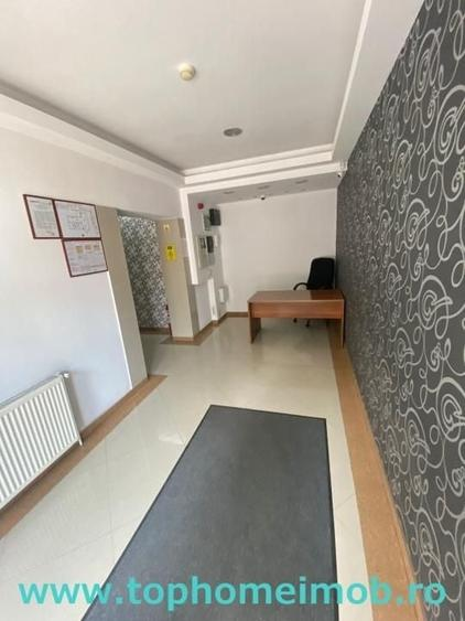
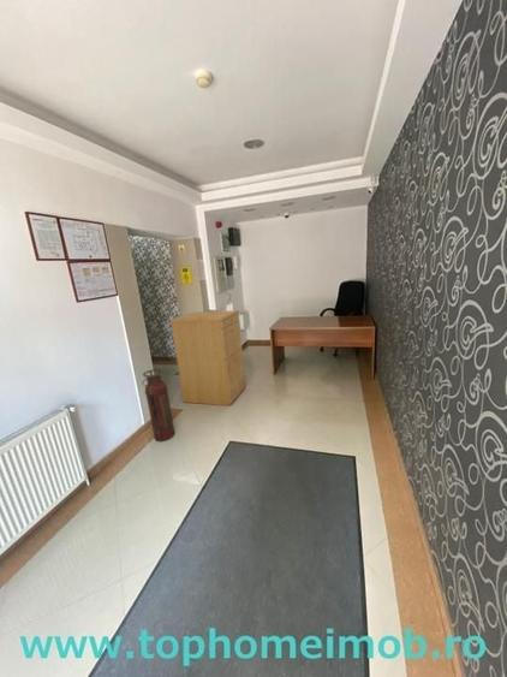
+ filing cabinet (210, 356)
+ fire extinguisher (157, 405)
